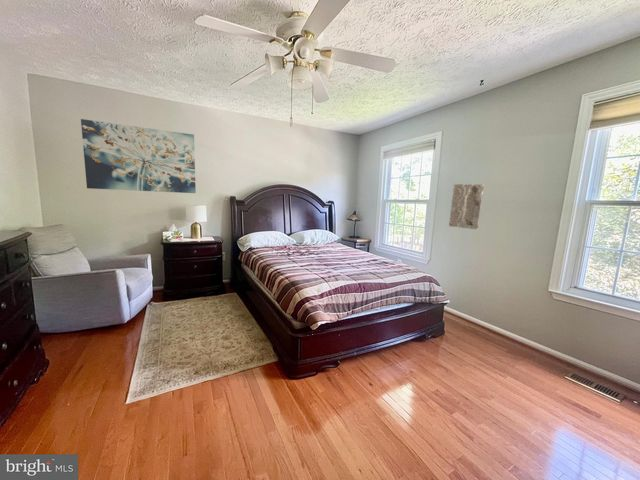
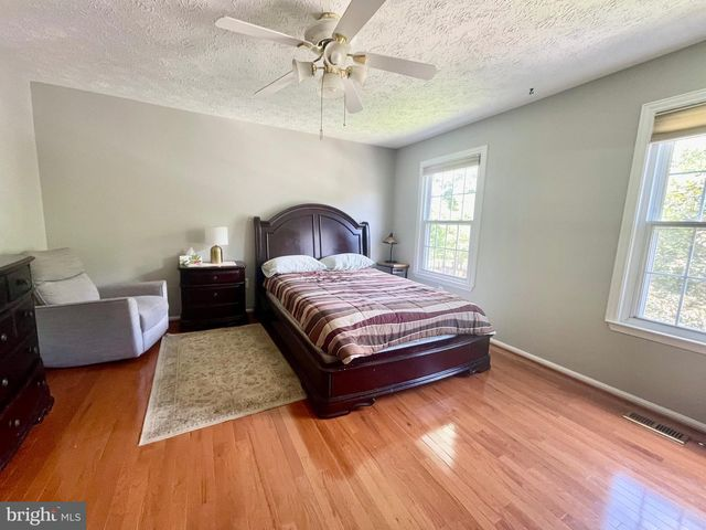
- wall art (144, 159)
- relief panel (466, 206)
